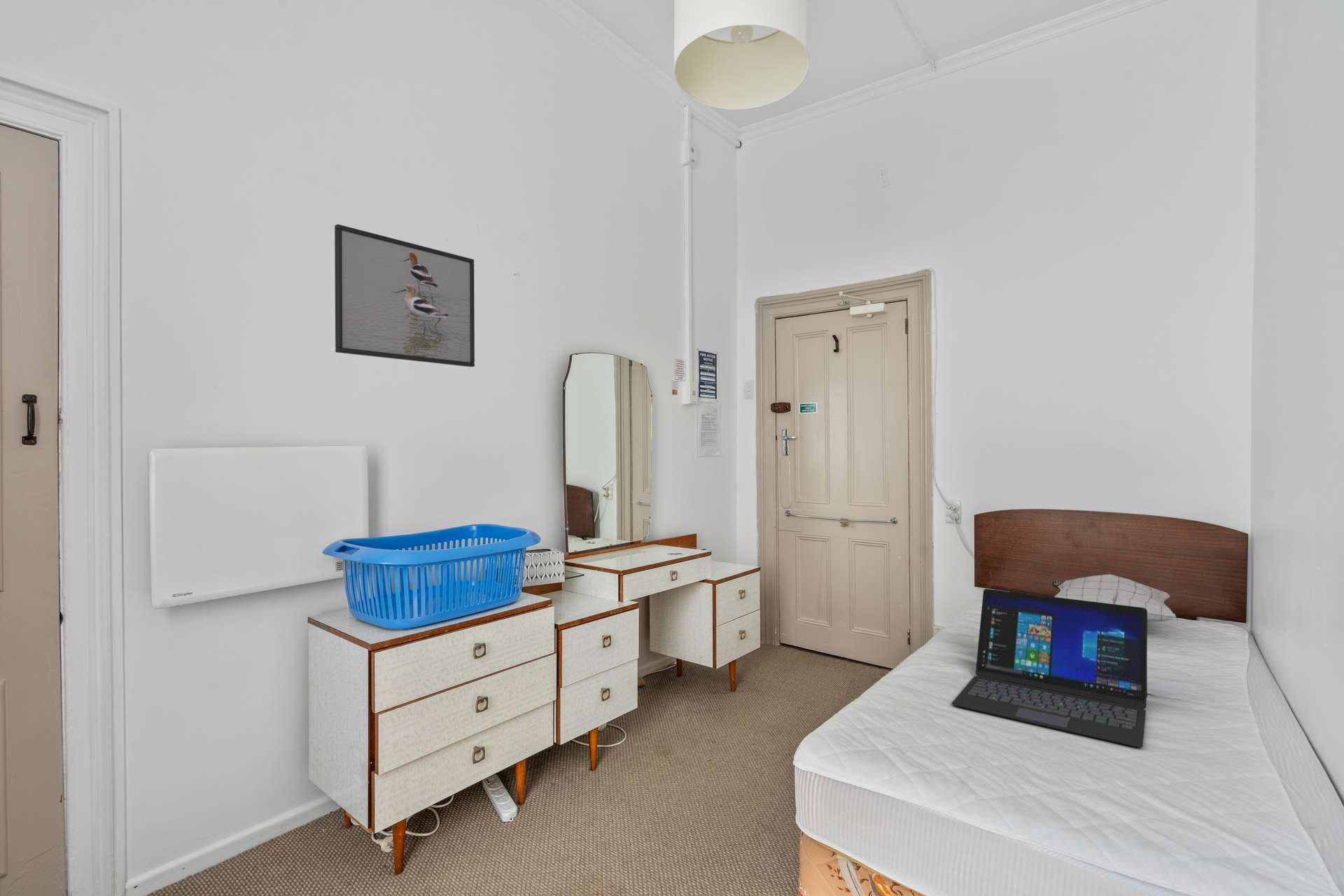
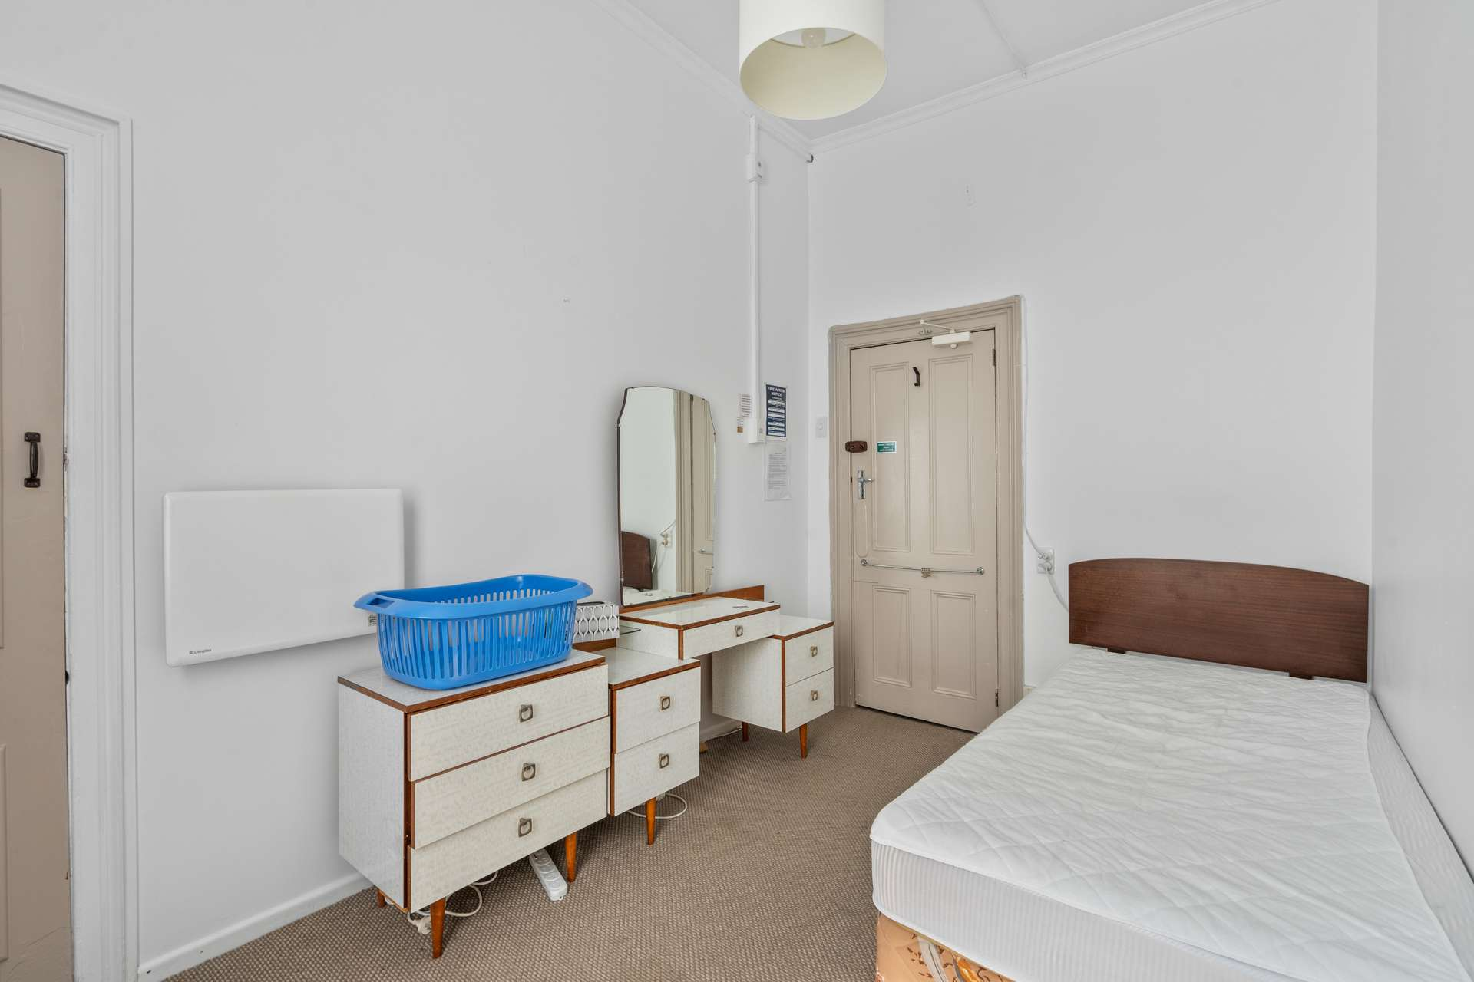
- laptop (1051, 655)
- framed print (410, 302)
- pillow (1107, 598)
